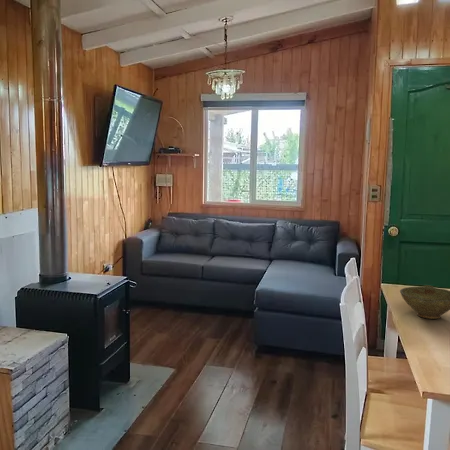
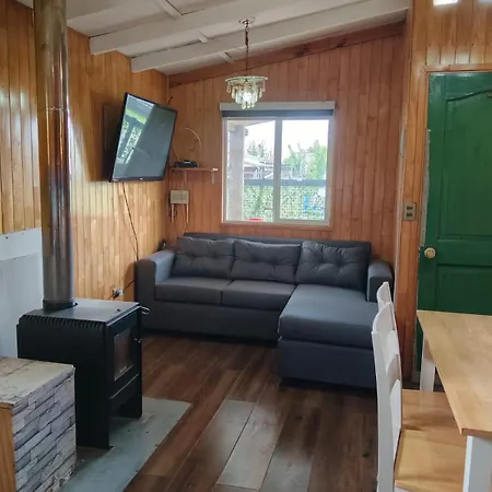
- bowl (429, 304)
